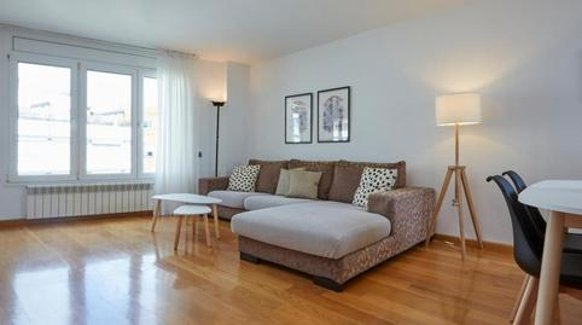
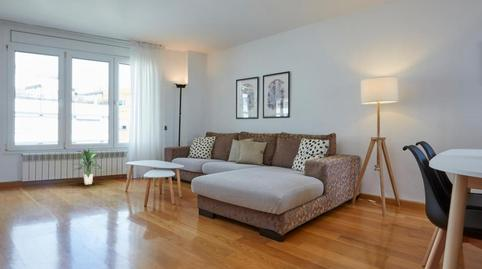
+ indoor plant (87, 165)
